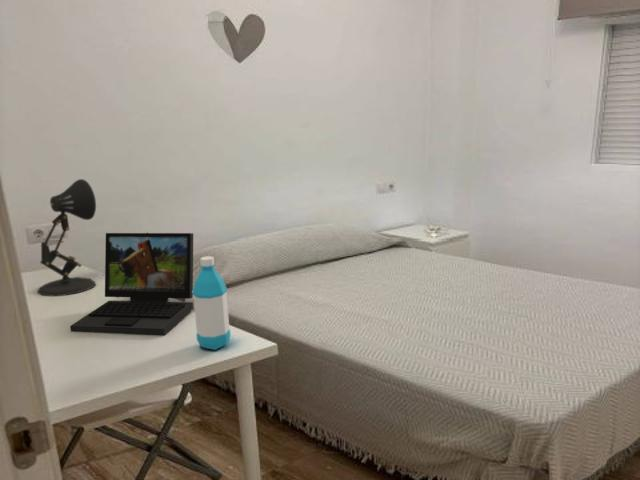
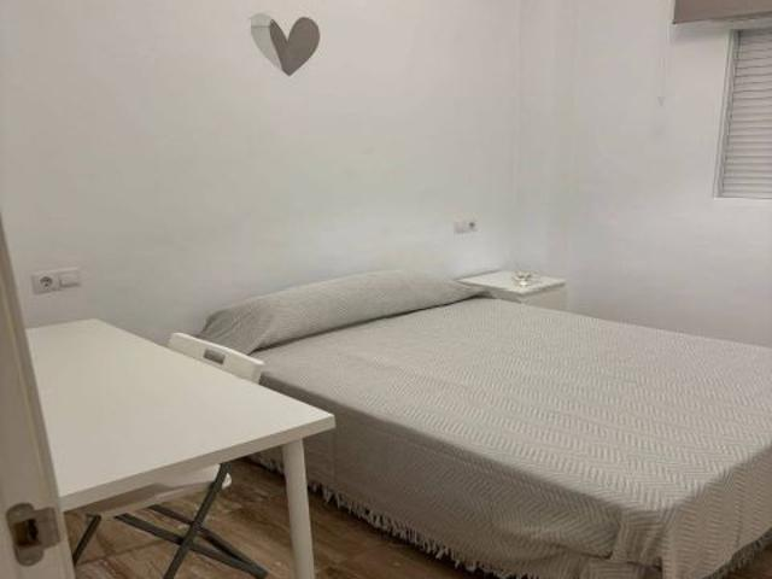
- laptop (134, 279)
- water bottle (210, 302)
- desk lamp (61, 235)
